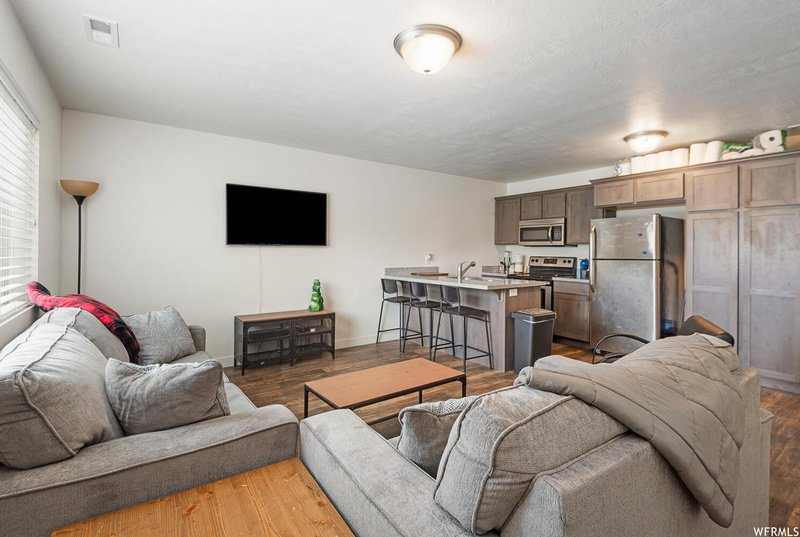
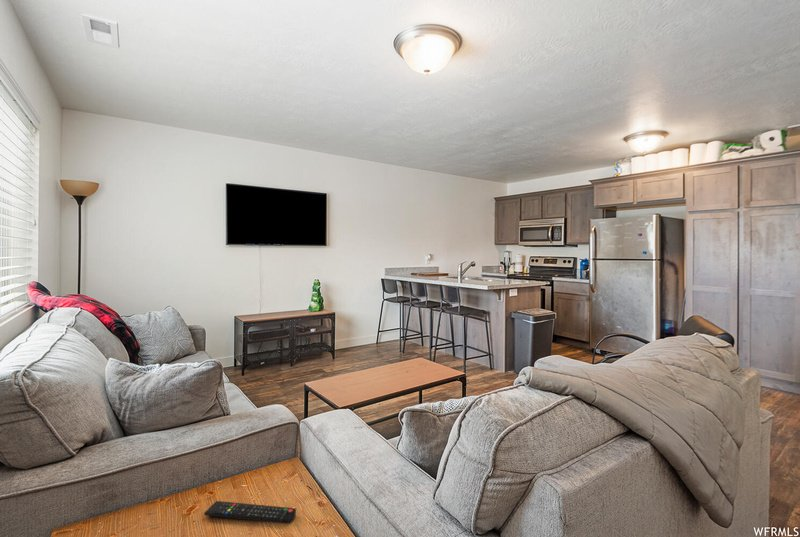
+ remote control (251, 513)
